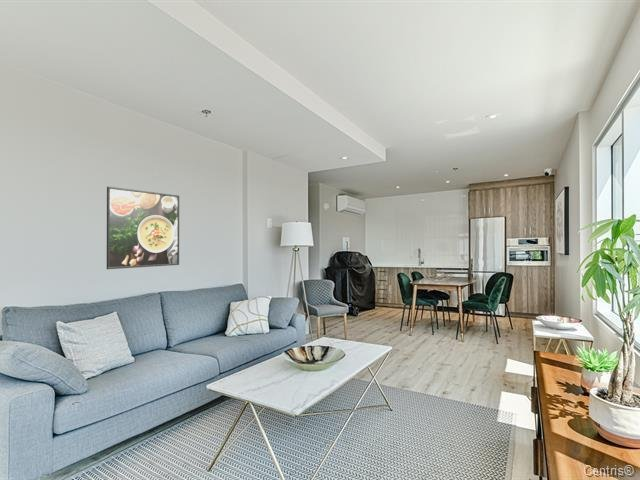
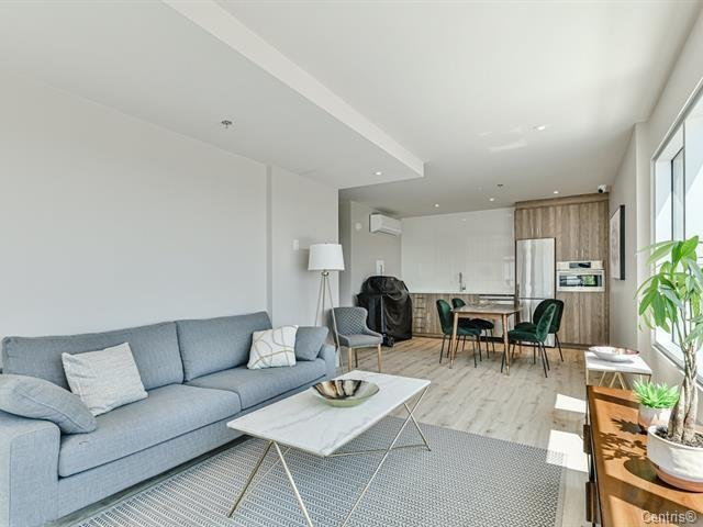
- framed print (146, 229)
